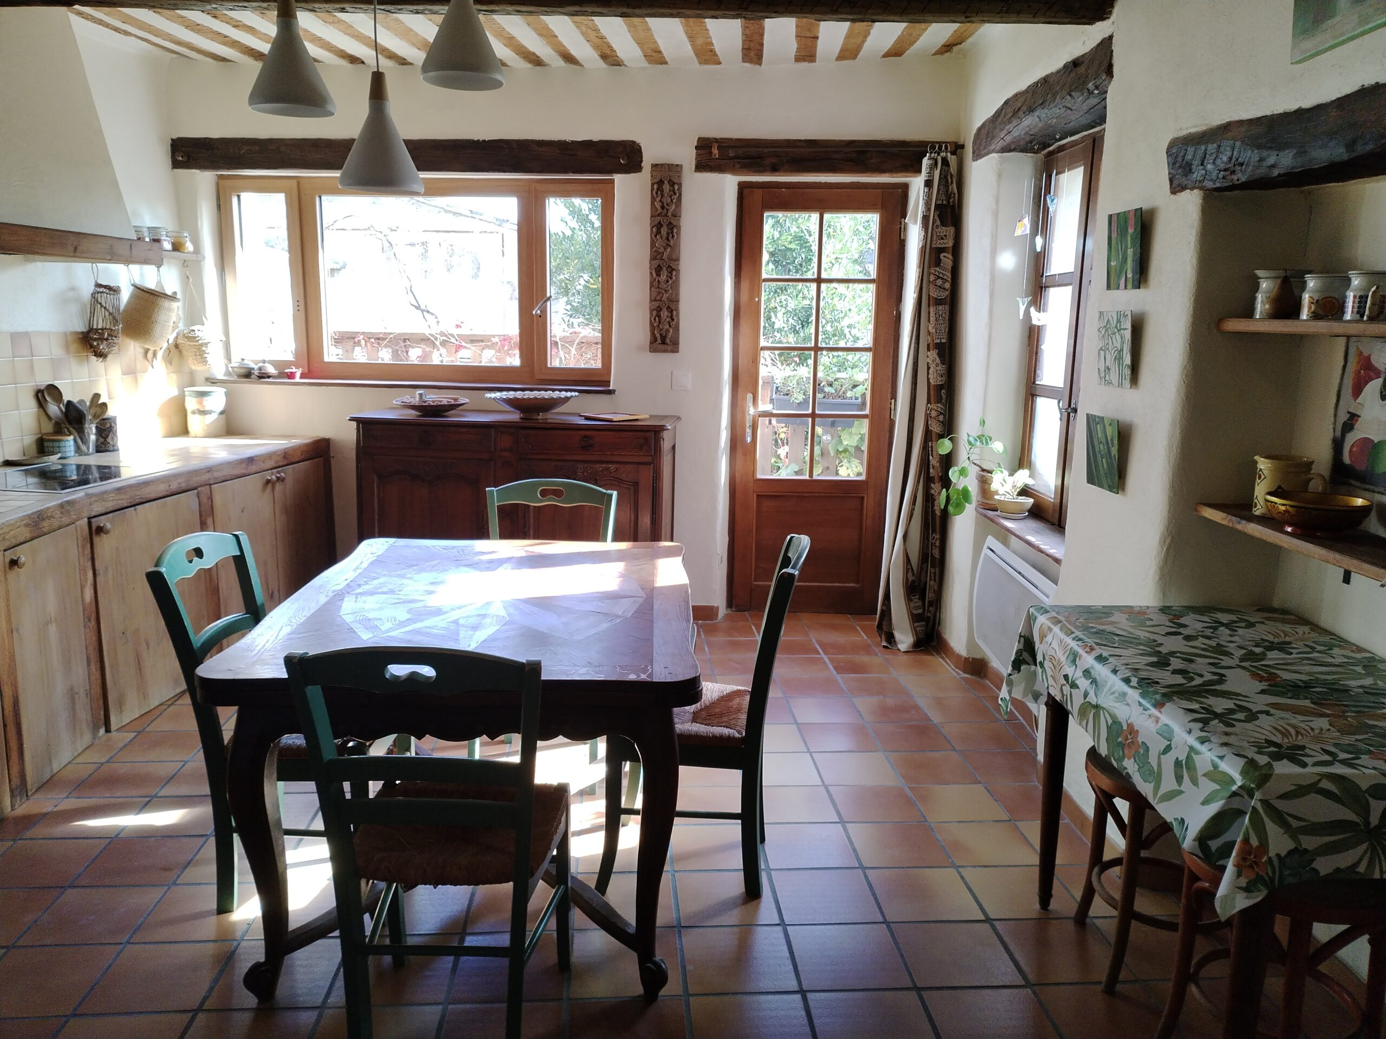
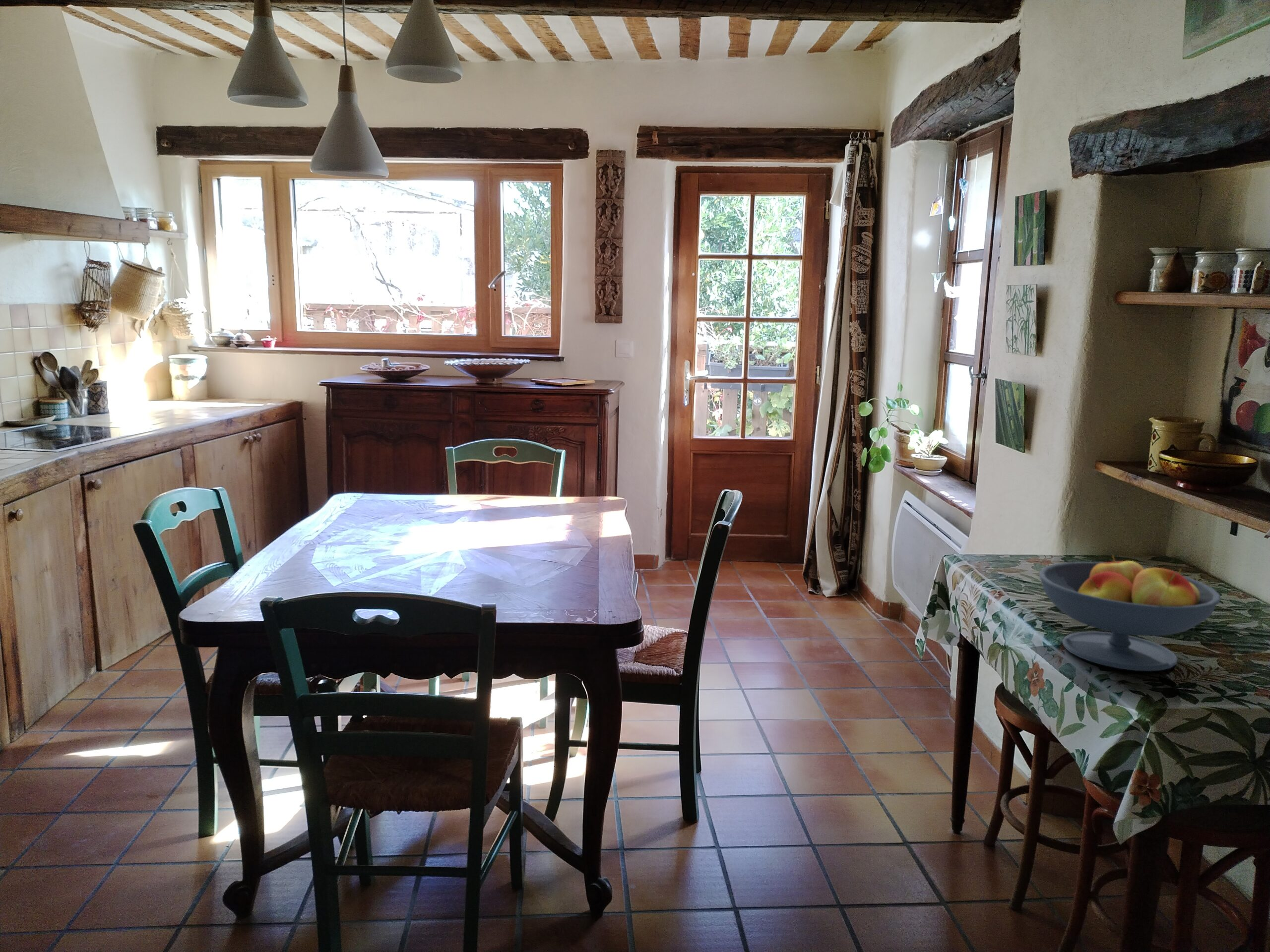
+ fruit bowl (1123, 605)
